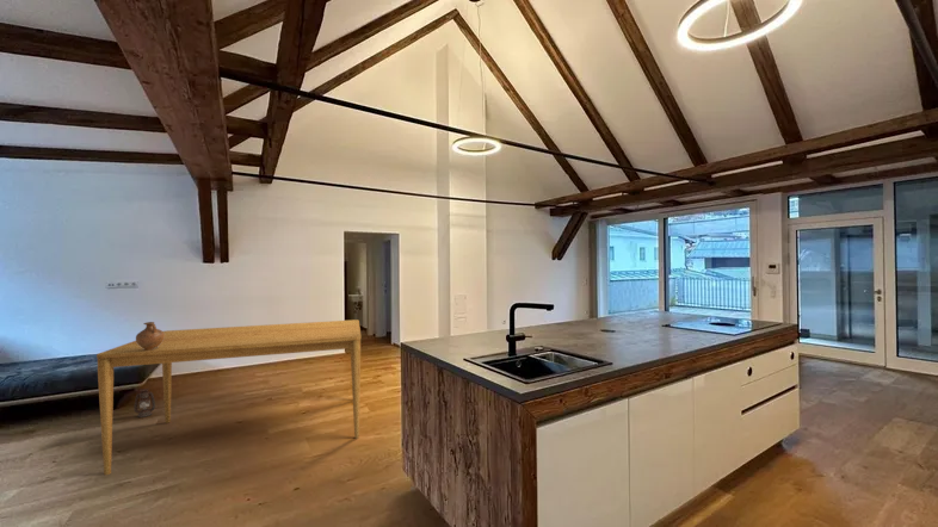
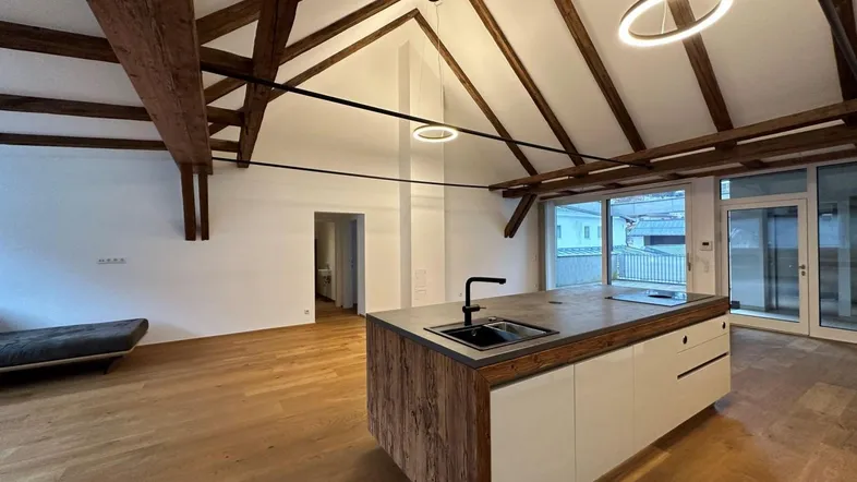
- ceramic jug (150, 335)
- lantern (144, 397)
- dining table (255, 355)
